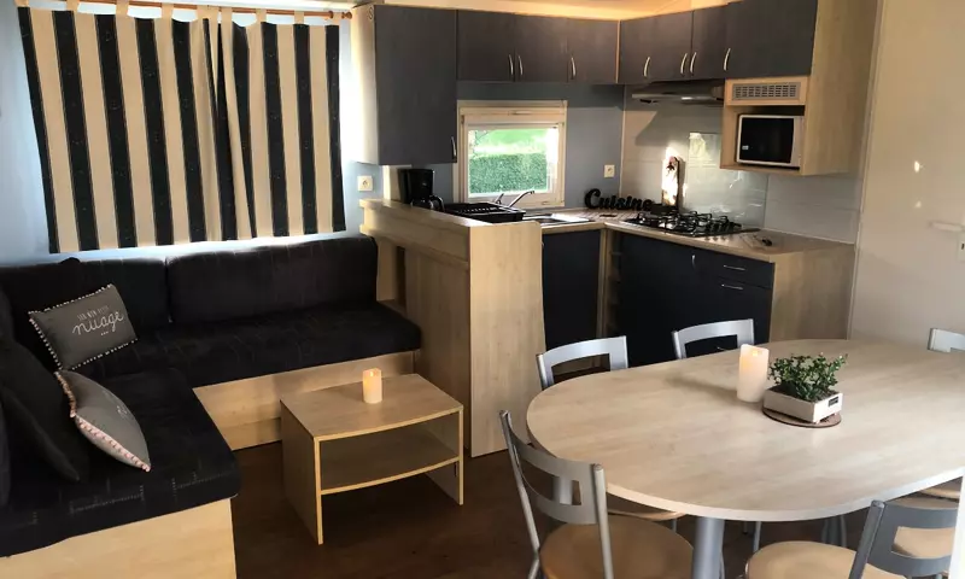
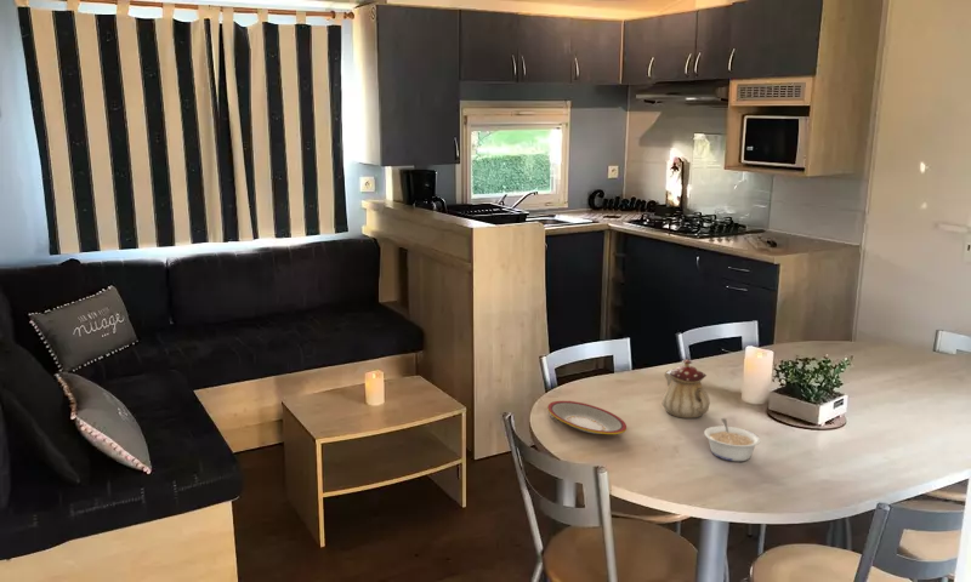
+ plate (585, 420)
+ legume (729, 441)
+ teapot (687, 387)
